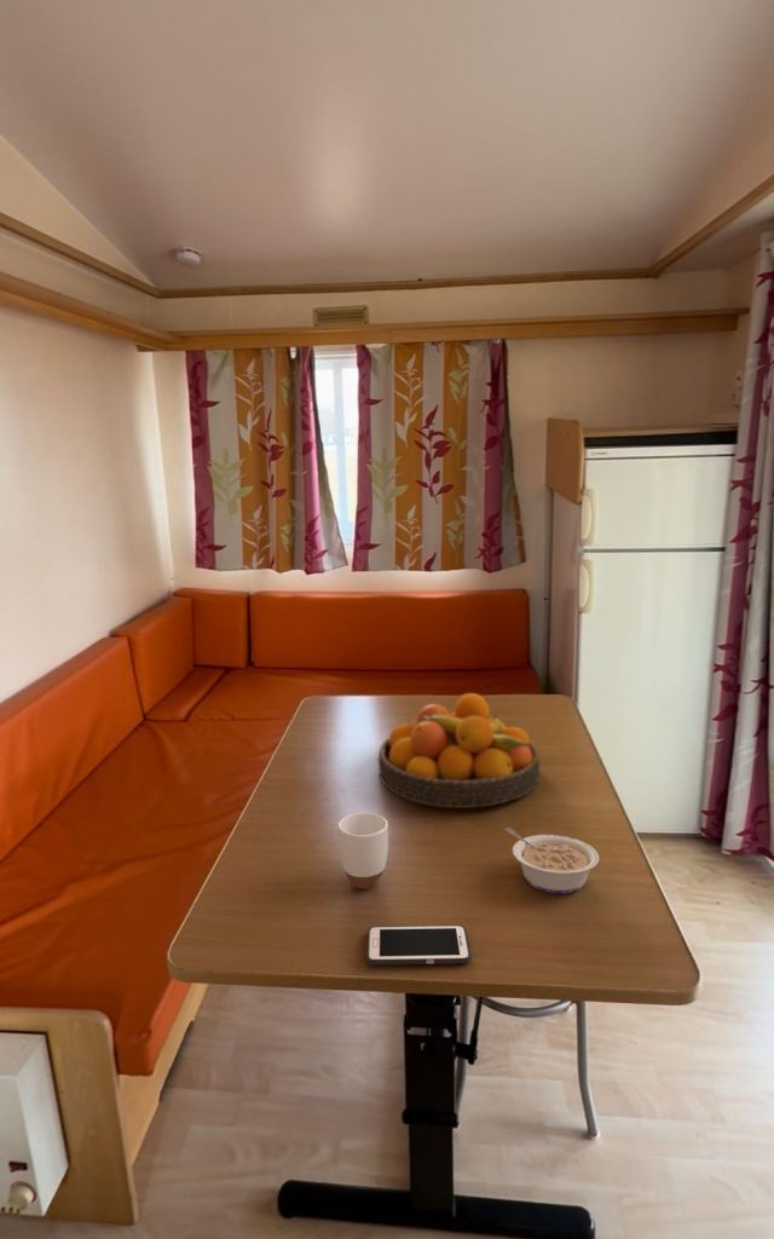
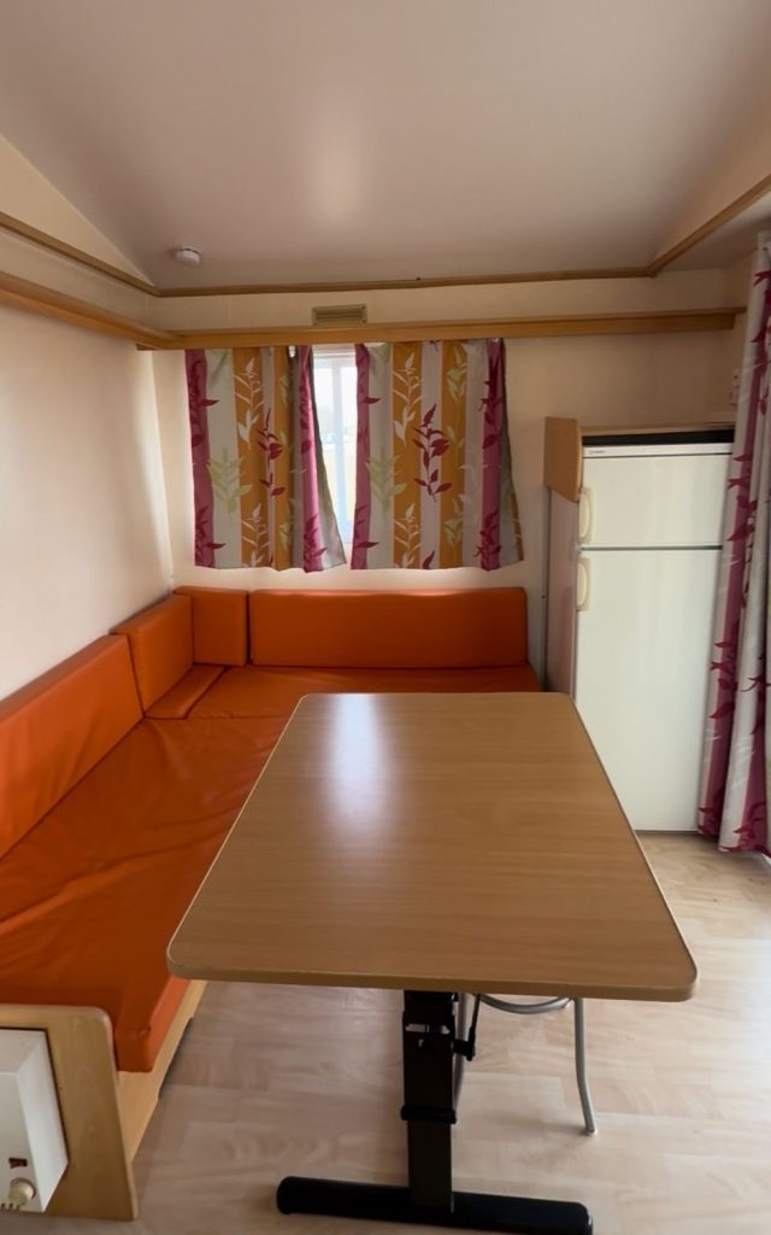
- legume (550, 863)
- fruit bowl (457, 739)
- cell phone (417, 944)
- mug (365, 847)
